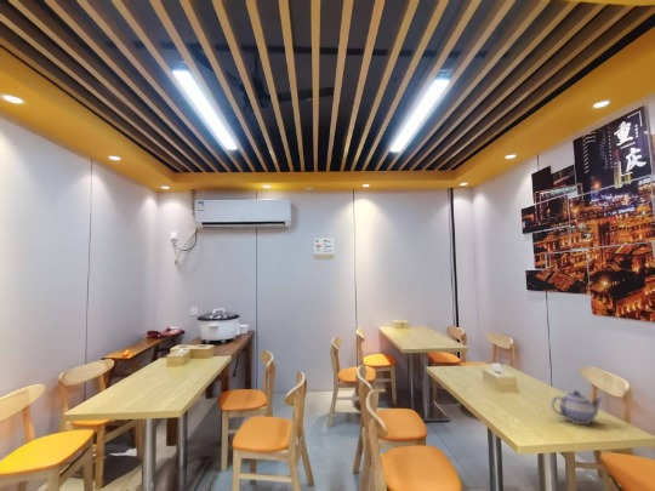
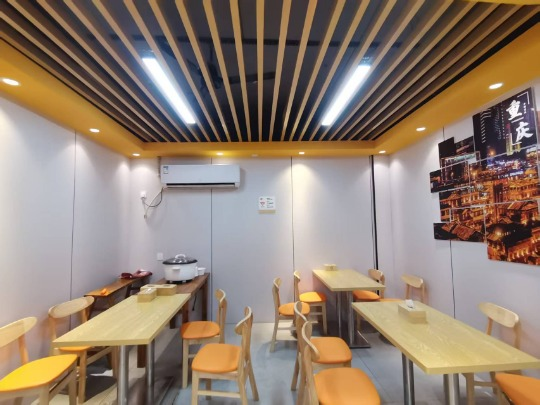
- teapot (576, 405)
